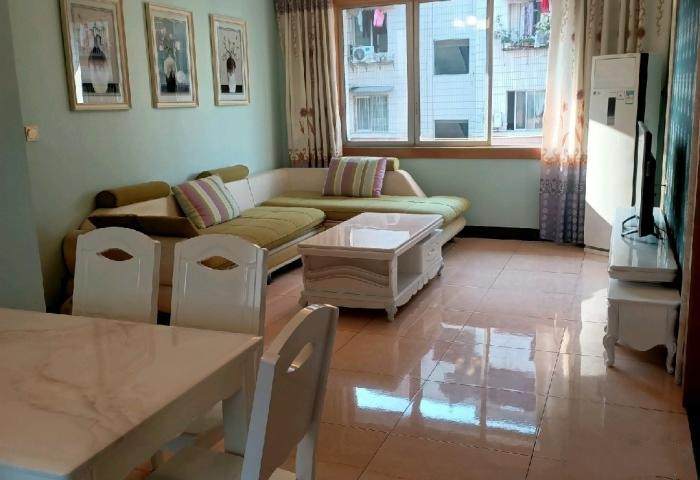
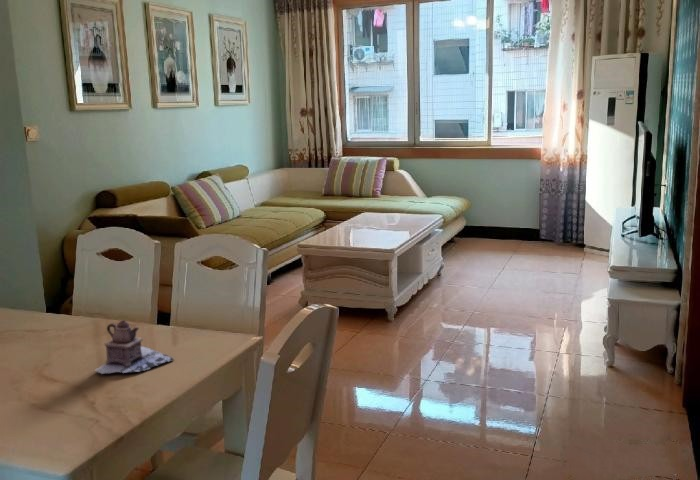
+ teapot (126, 342)
